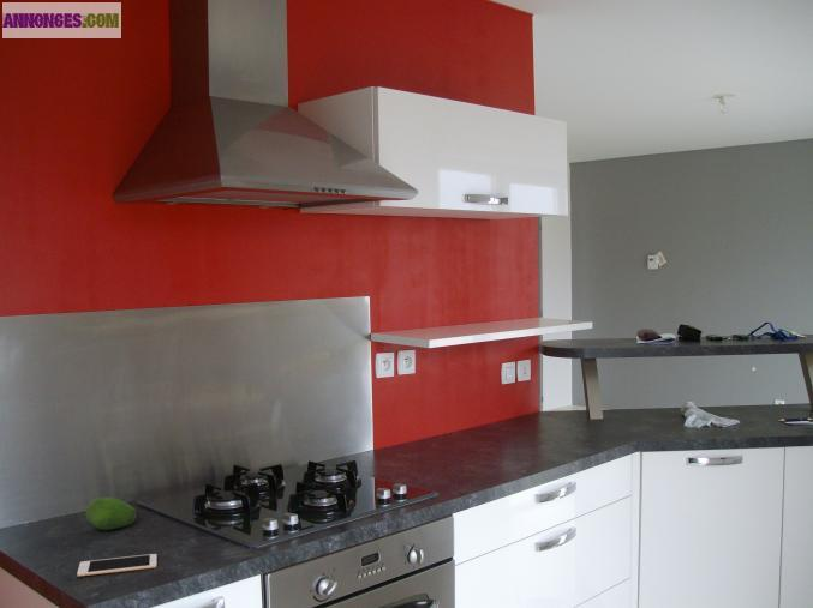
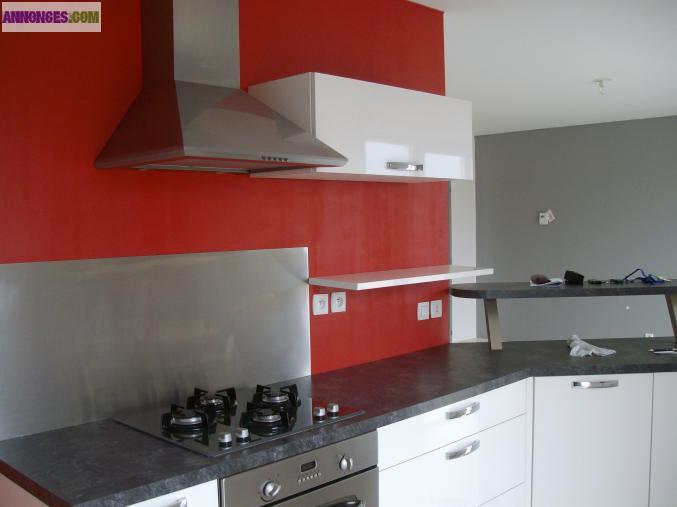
- cell phone (118, 565)
- fruit (110, 512)
